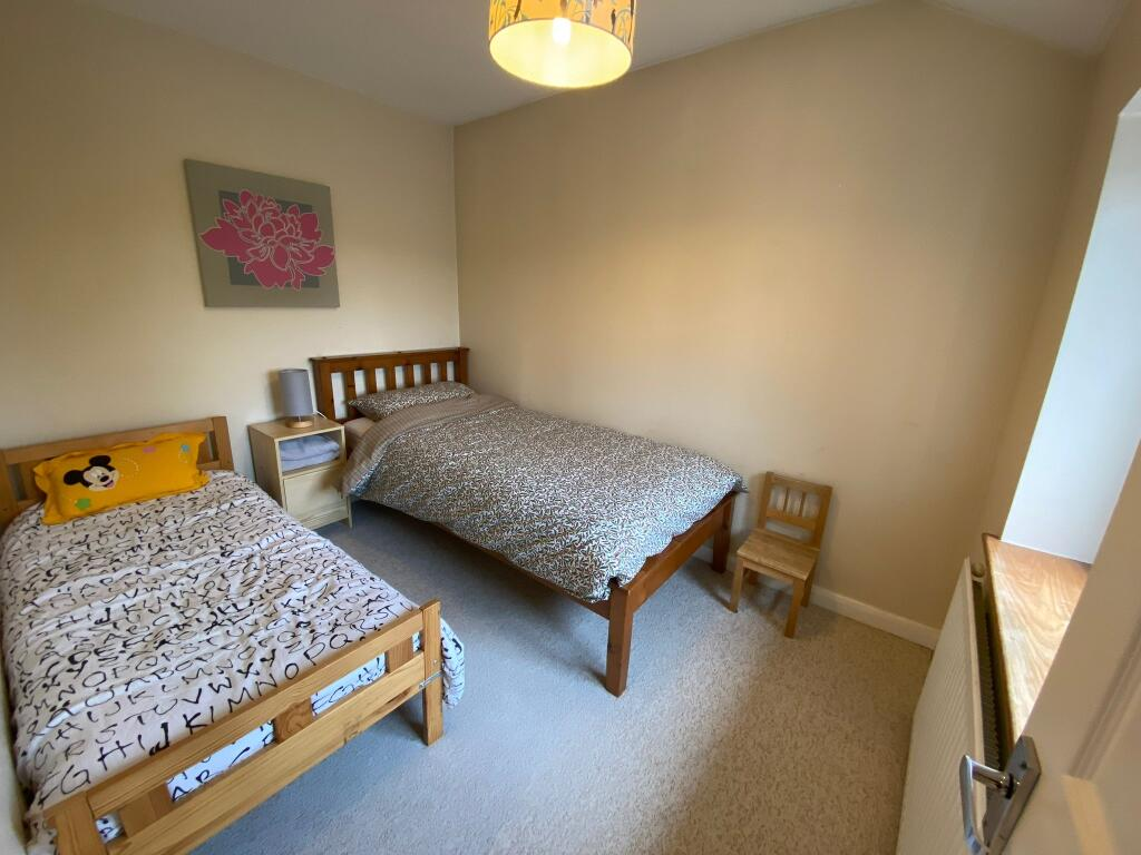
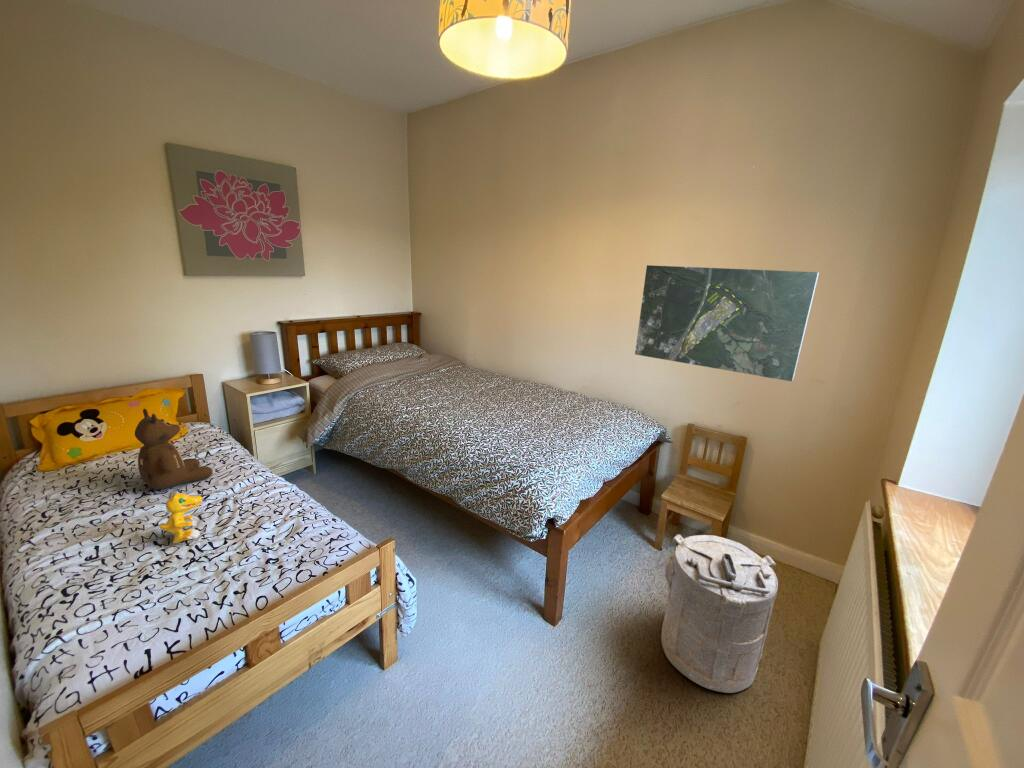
+ map (715, 318)
+ laundry hamper (711, 600)
+ teddy bear (171, 445)
+ toy dinosaur (181, 516)
